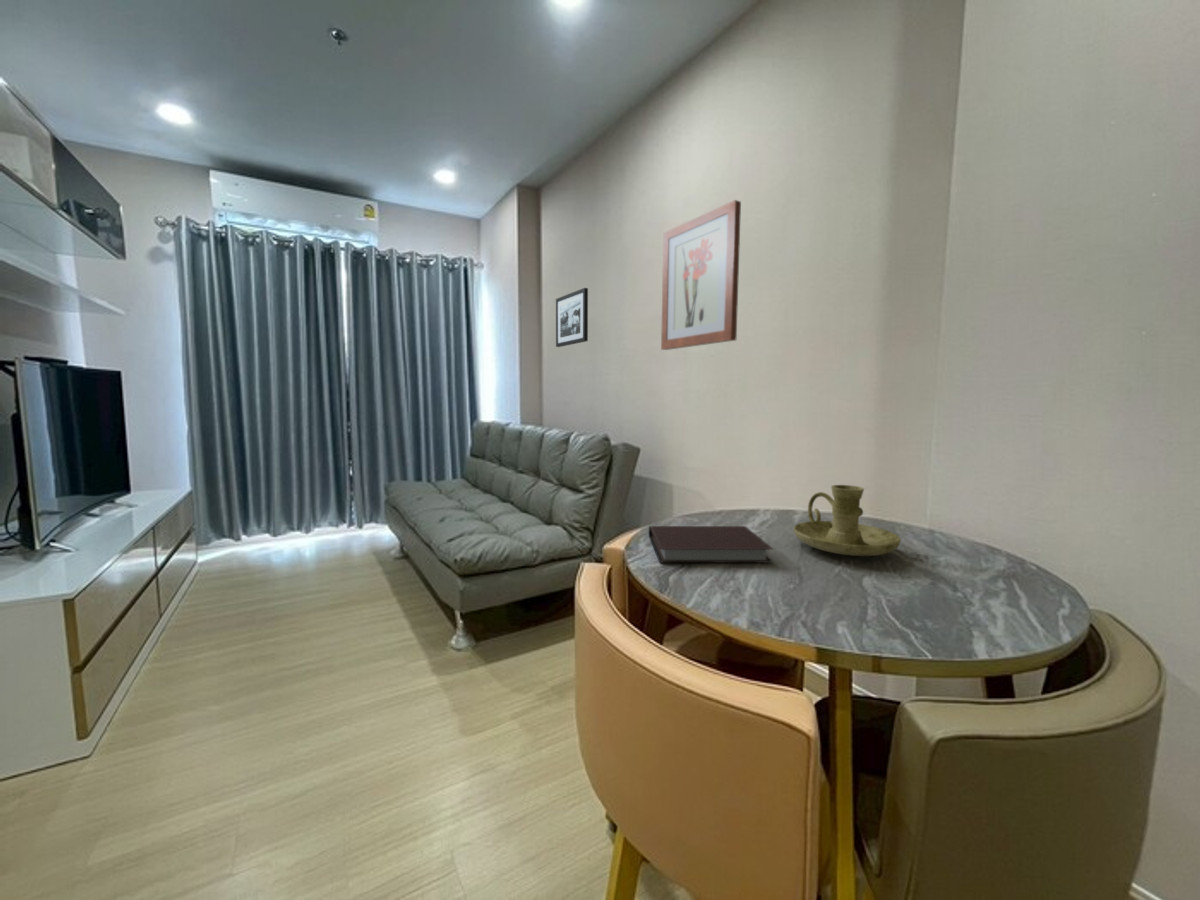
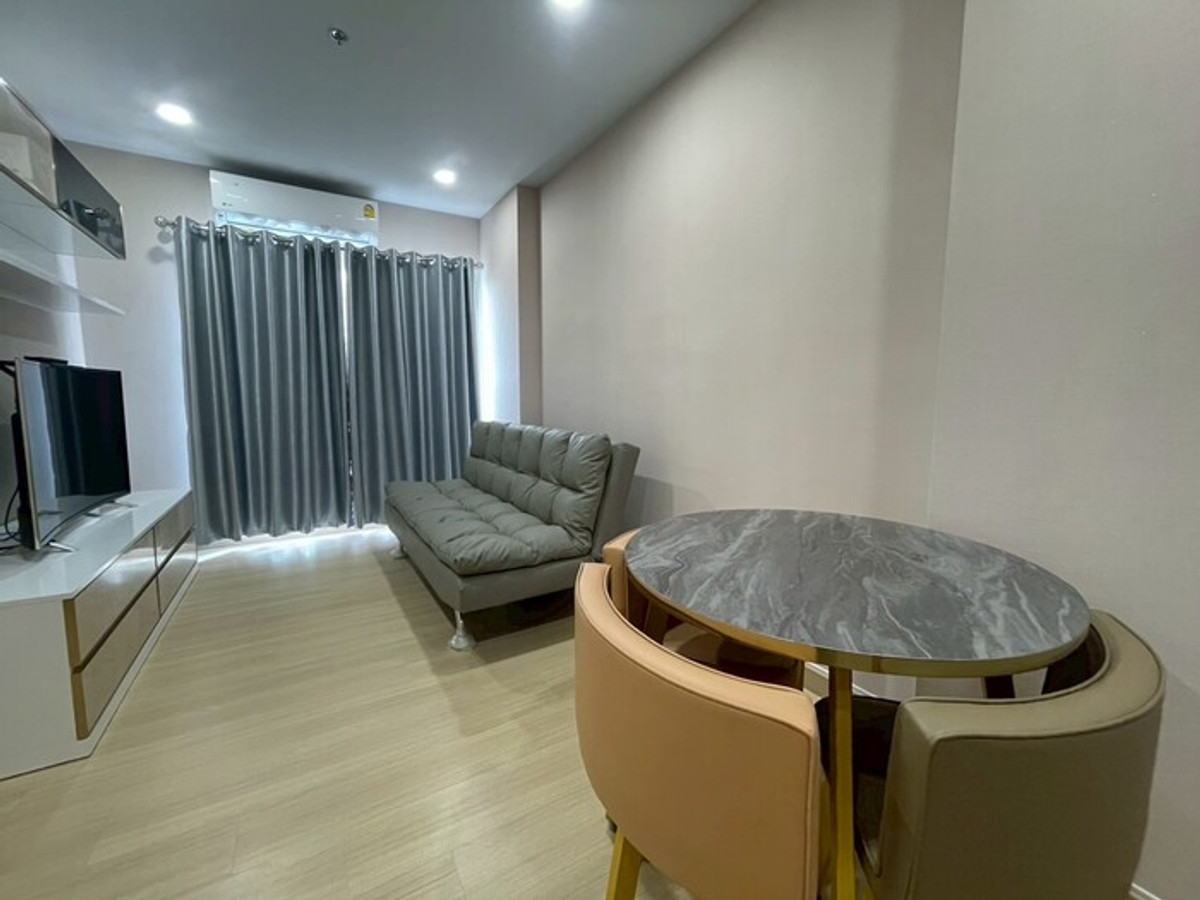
- wall art (697, 282)
- notebook (705, 542)
- candle holder (839, 515)
- picture frame (571, 319)
